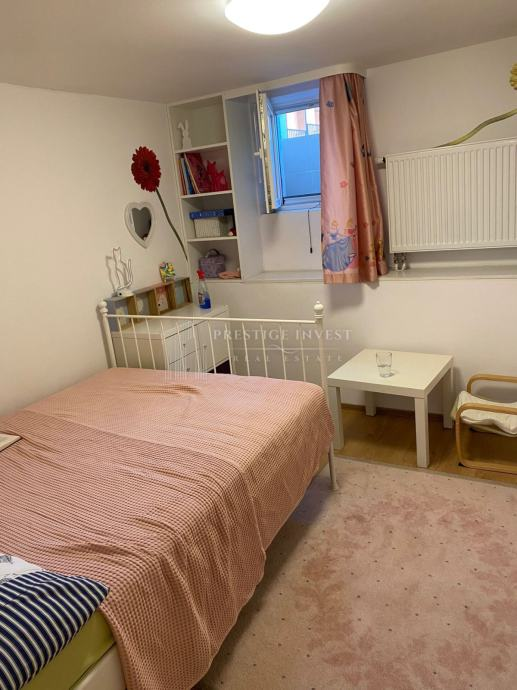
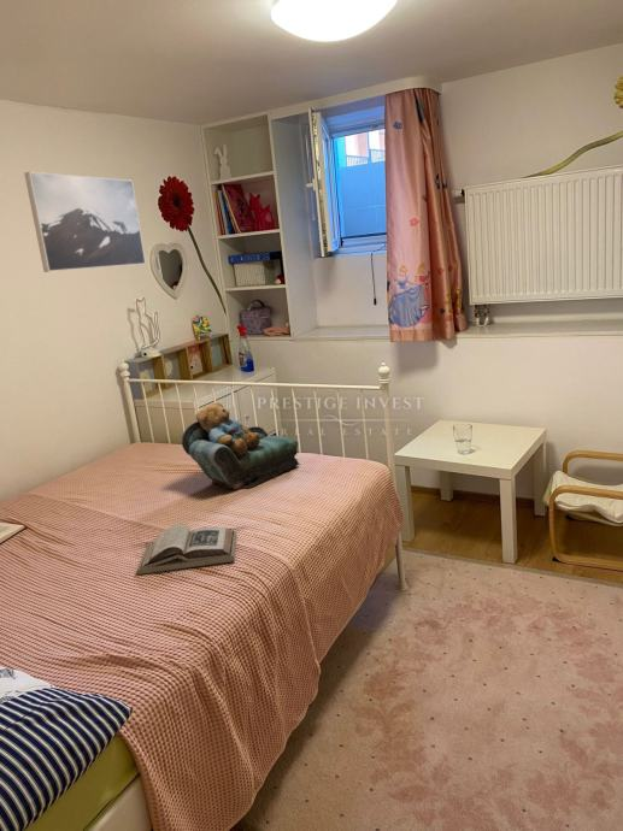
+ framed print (90, 223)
+ book (188, 543)
+ teddy bear (241, 440)
